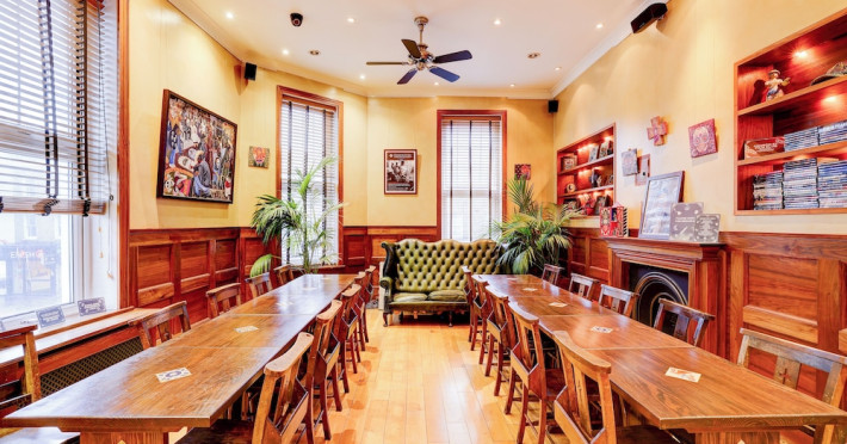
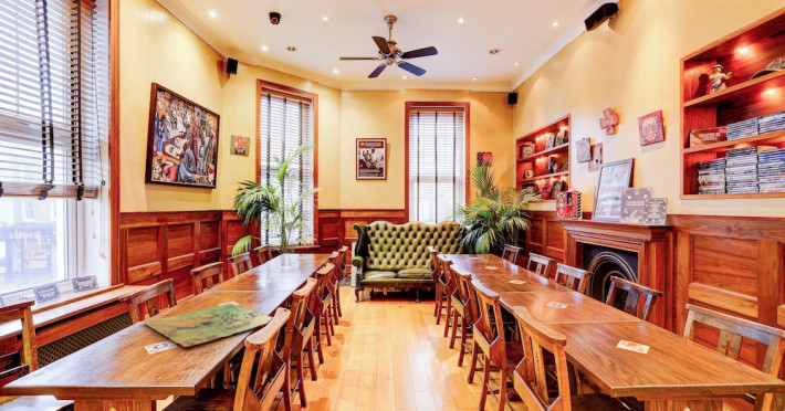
+ board game (211, 320)
